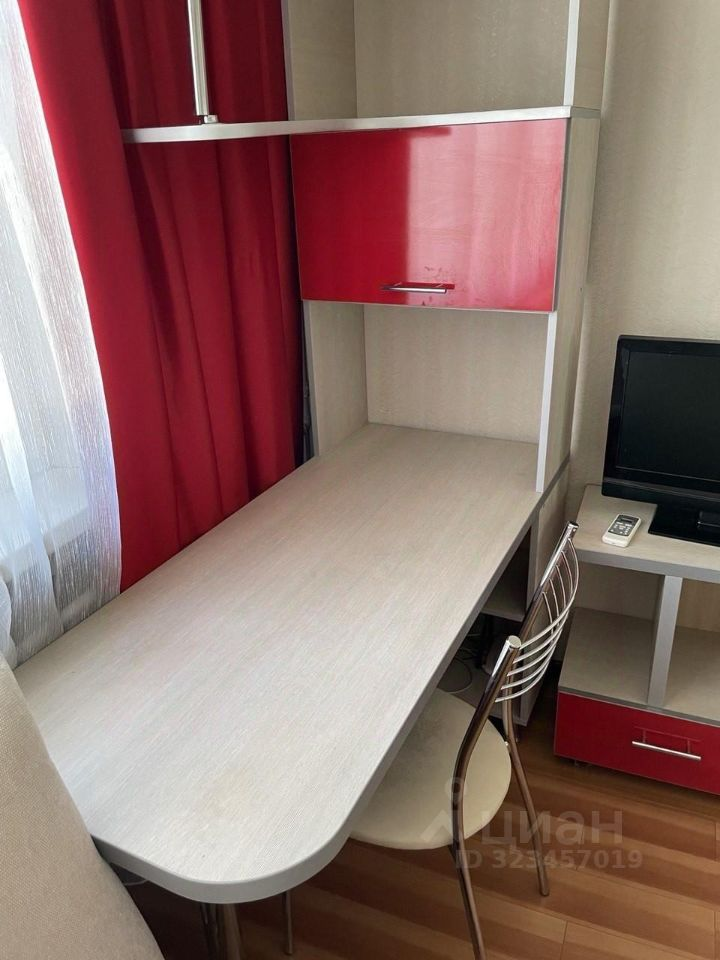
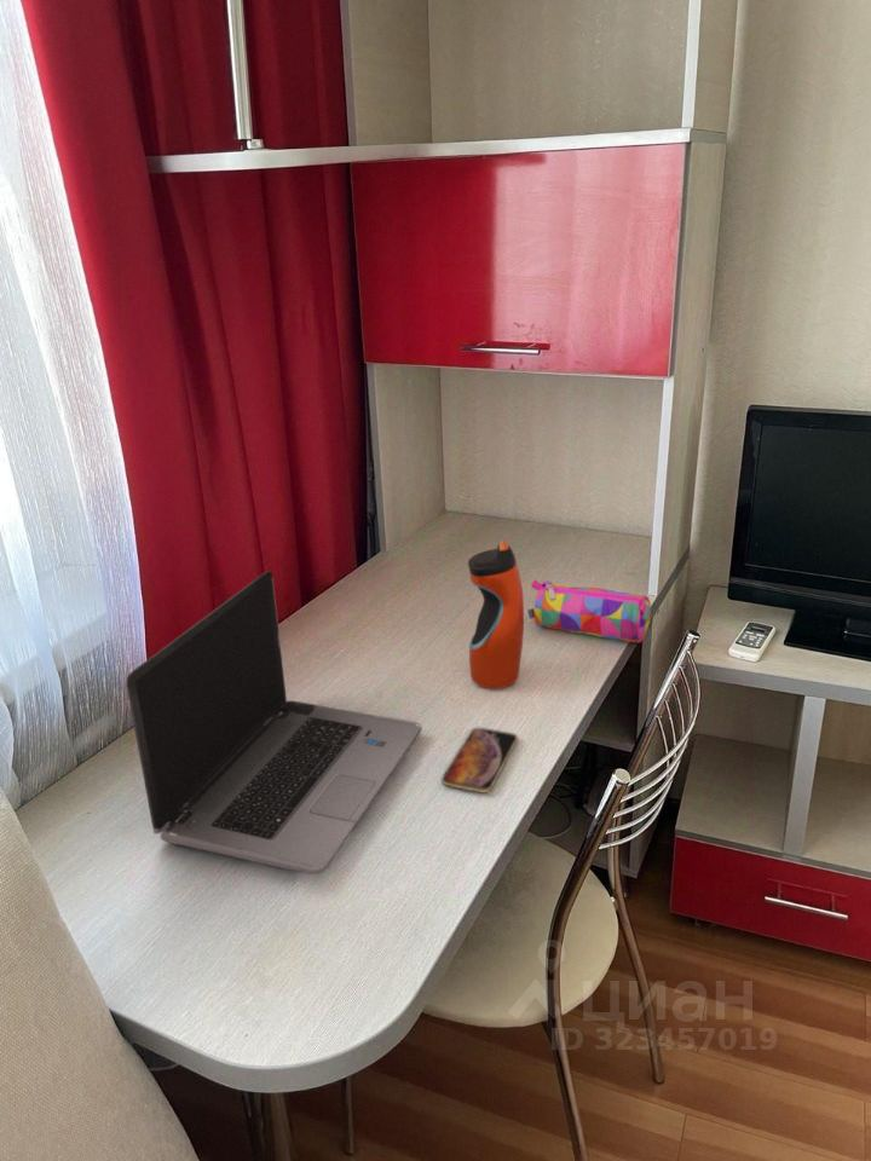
+ pencil case (589, 610)
+ smartphone (480, 758)
+ water bottle (496, 612)
+ laptop computer (292, 709)
